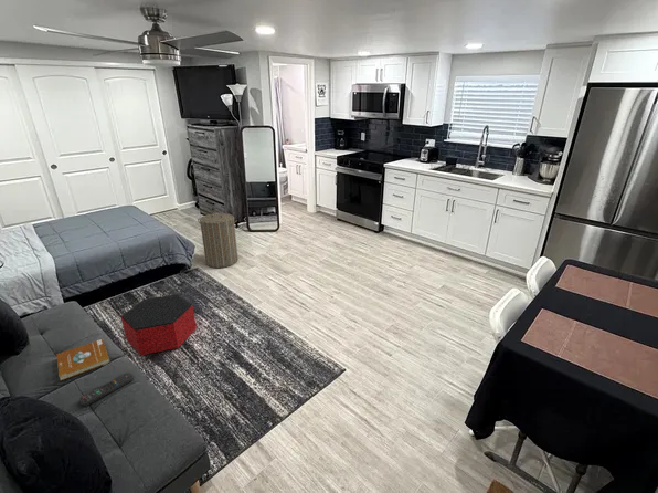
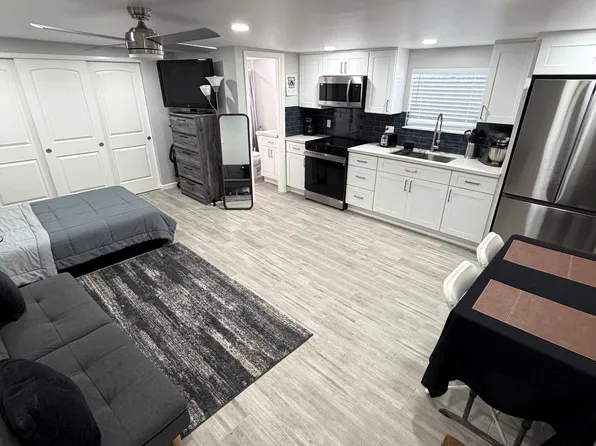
- ottoman (160, 322)
- book (83, 358)
- laundry hamper (219, 237)
- remote control (107, 388)
